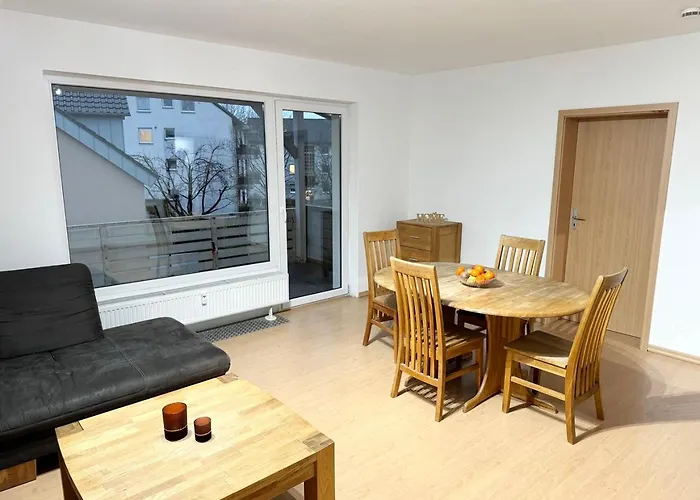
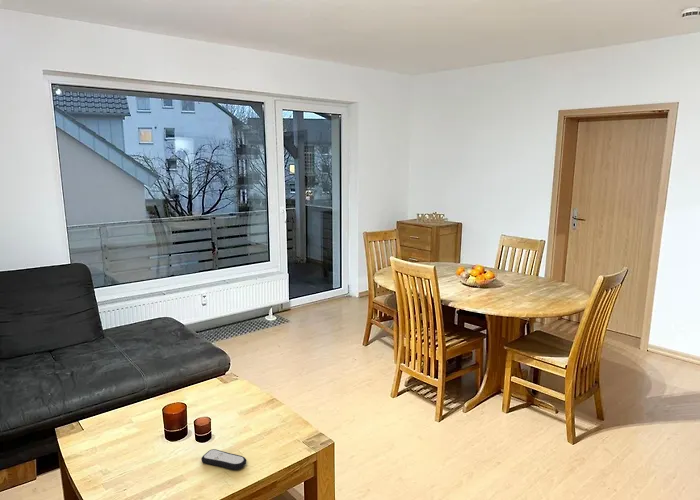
+ remote control (224, 459)
